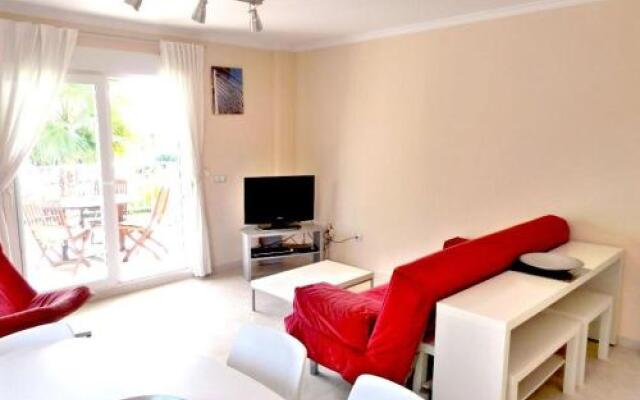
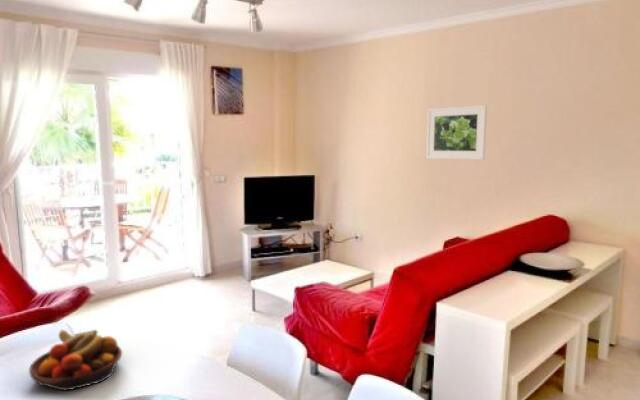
+ fruit bowl (76, 355)
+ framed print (455, 133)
